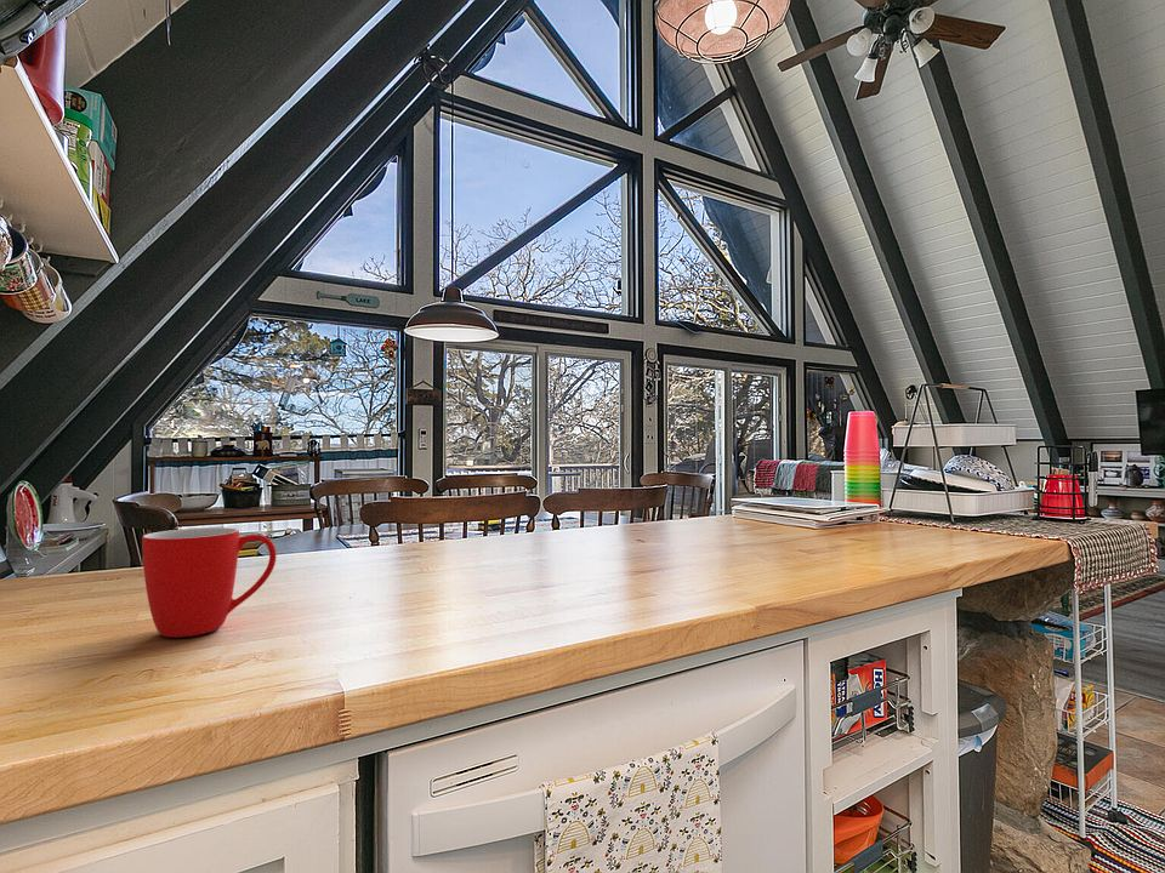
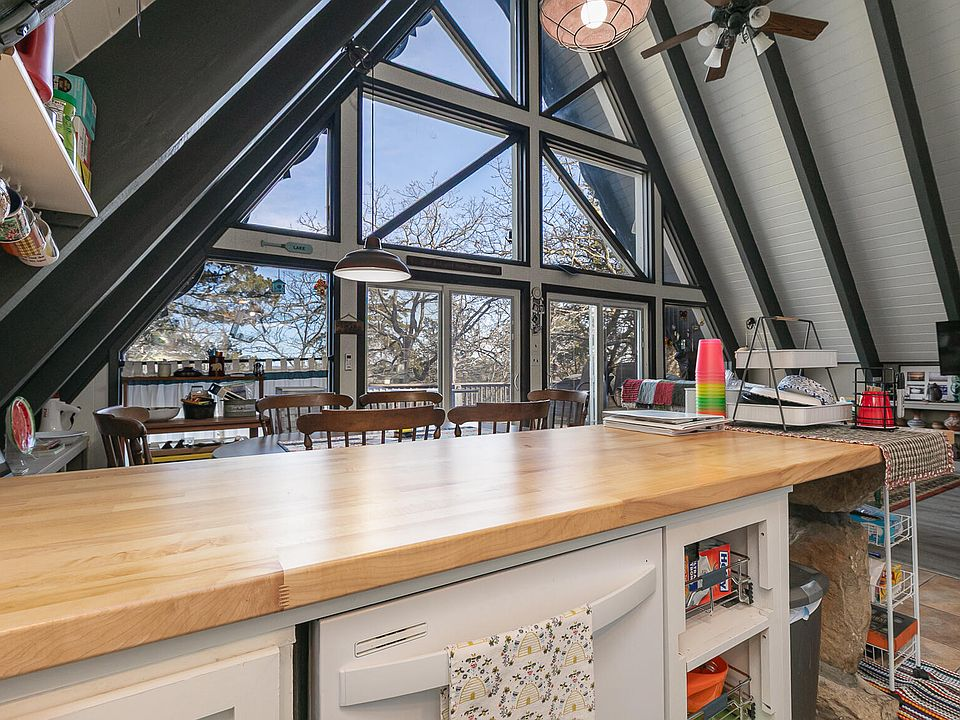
- mug (211, 578)
